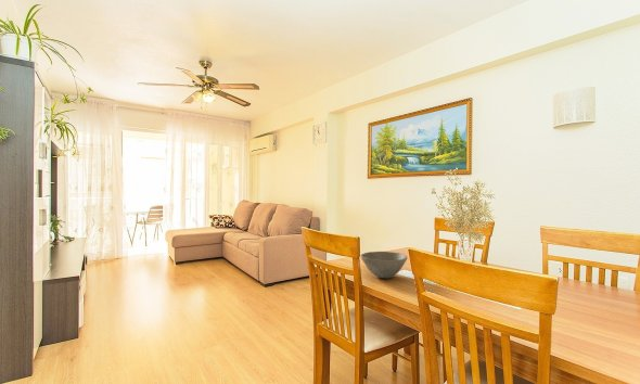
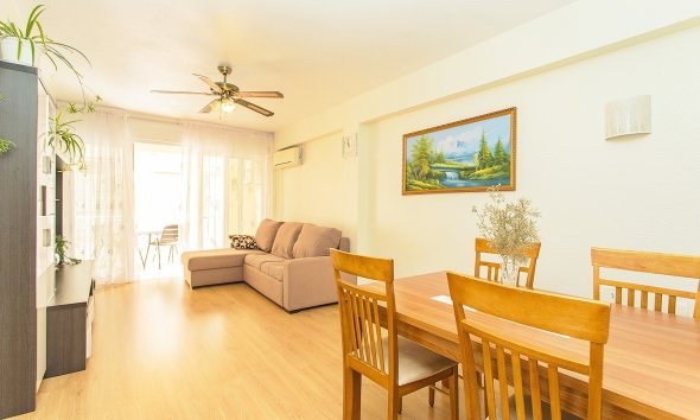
- bowl (383, 266)
